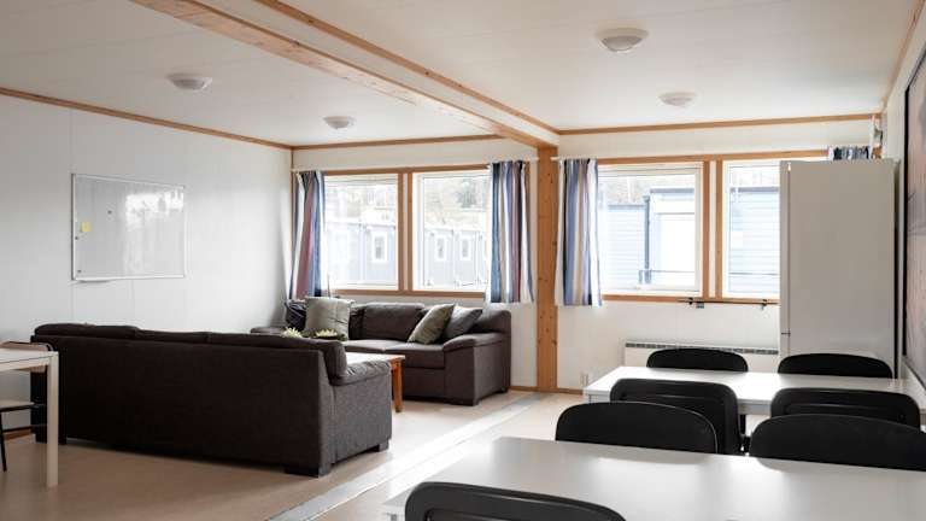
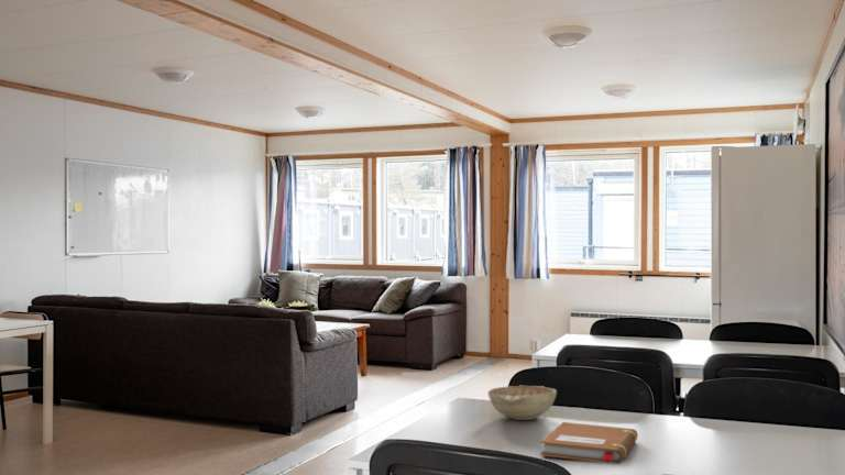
+ decorative bowl (522, 402)
+ notebook (590, 442)
